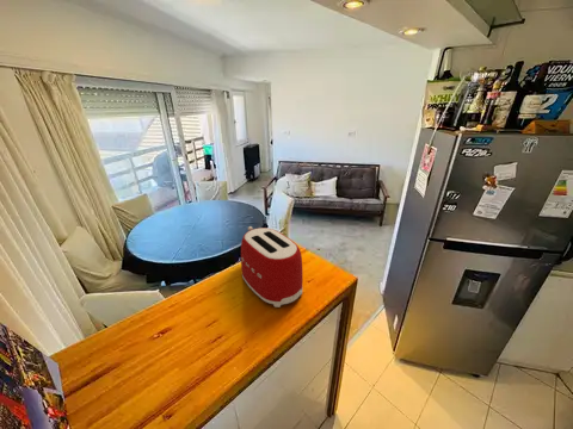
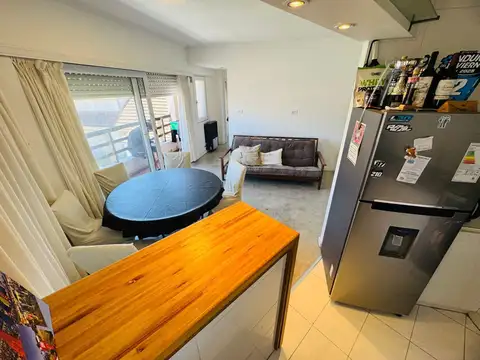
- toaster (269, 261)
